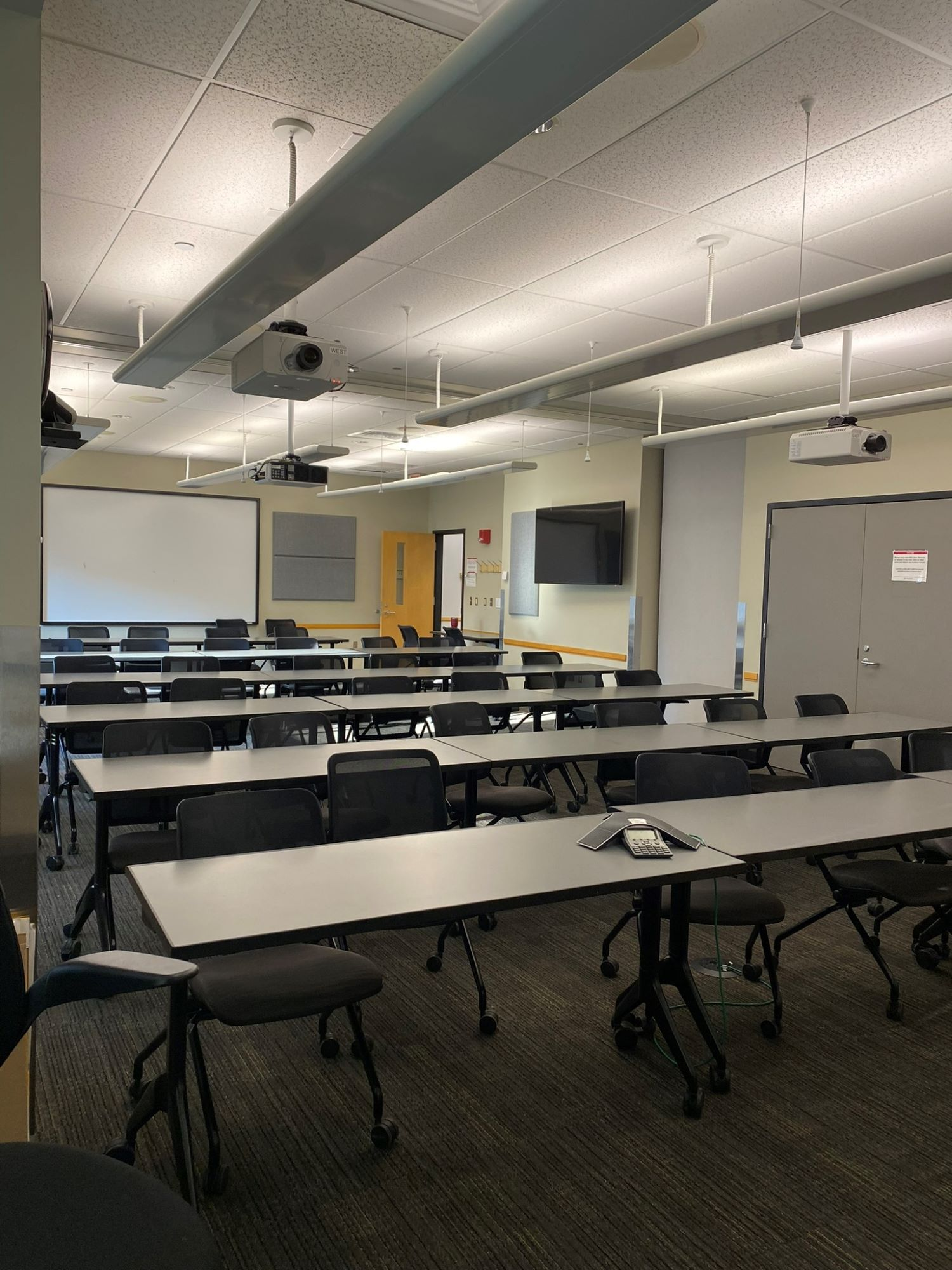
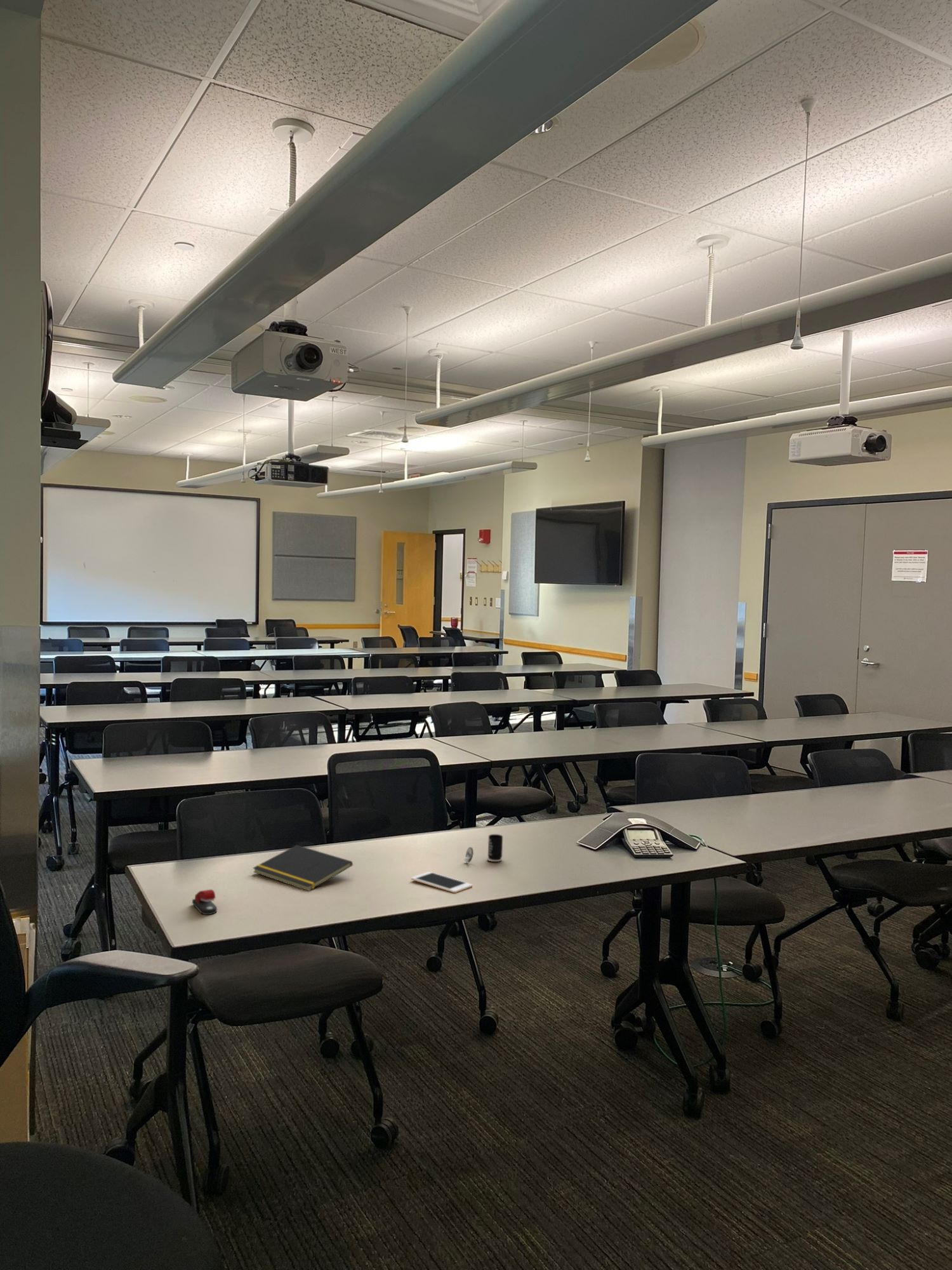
+ notepad (302, 867)
+ mug (488, 848)
+ cell phone (441, 882)
+ stapler (205, 898)
